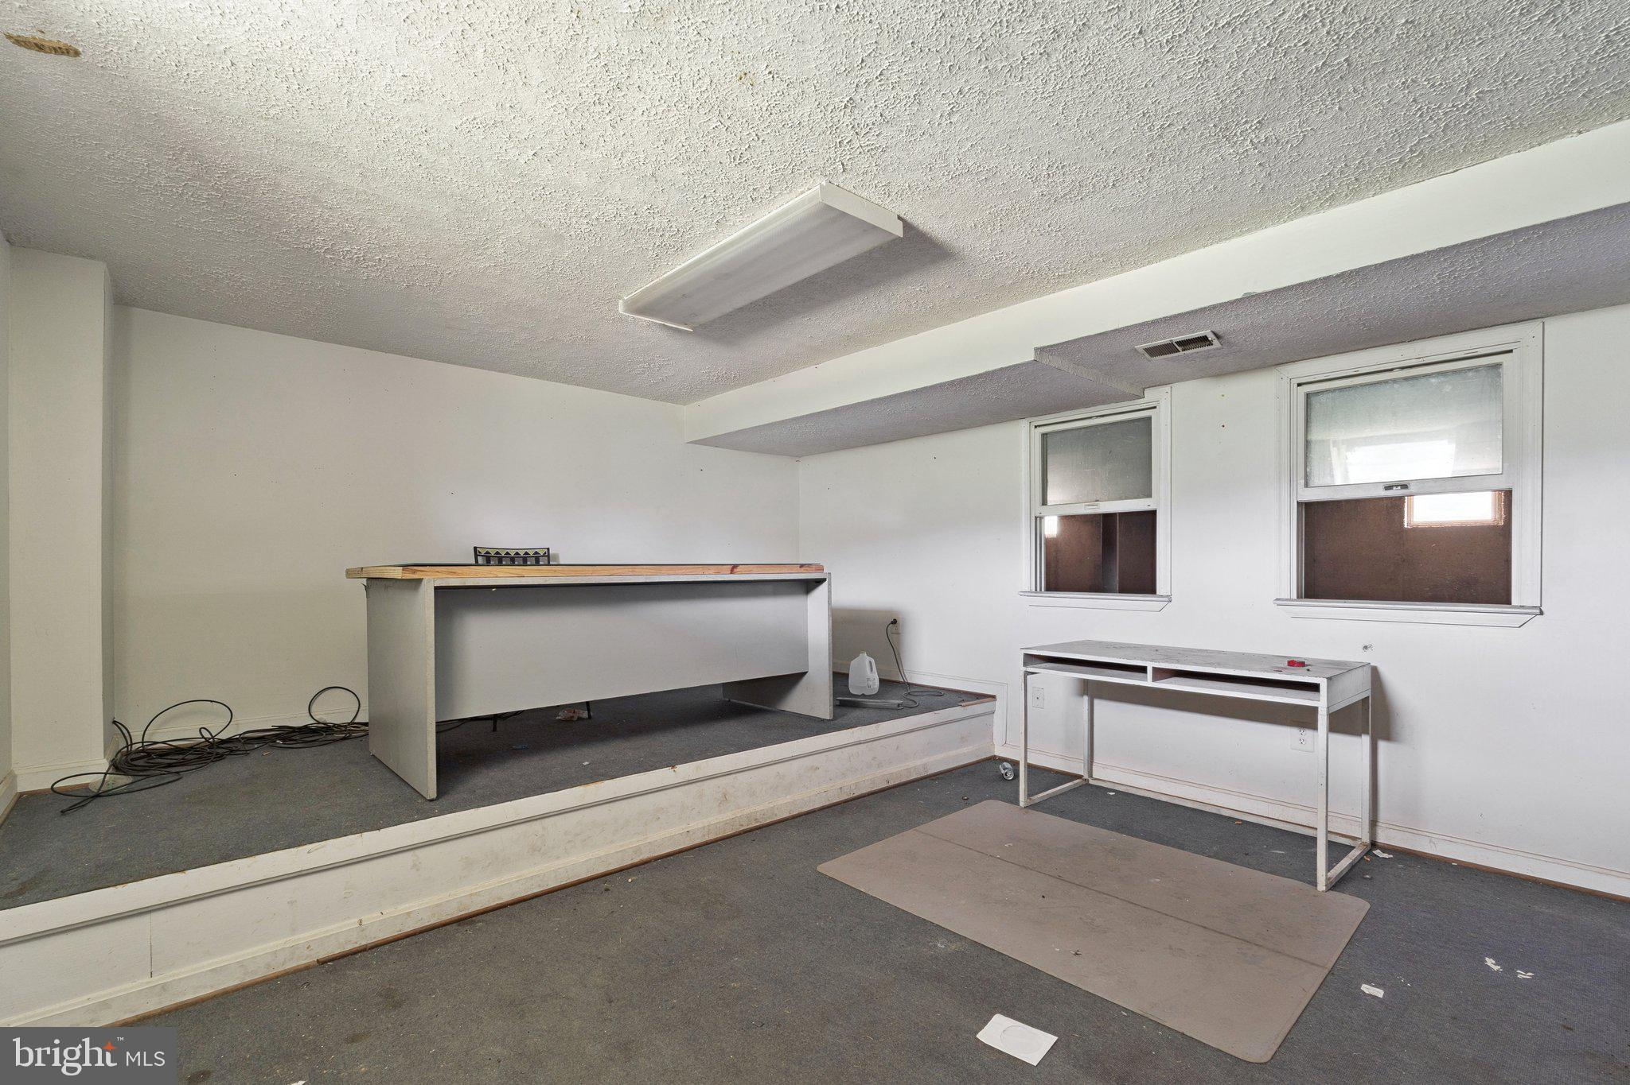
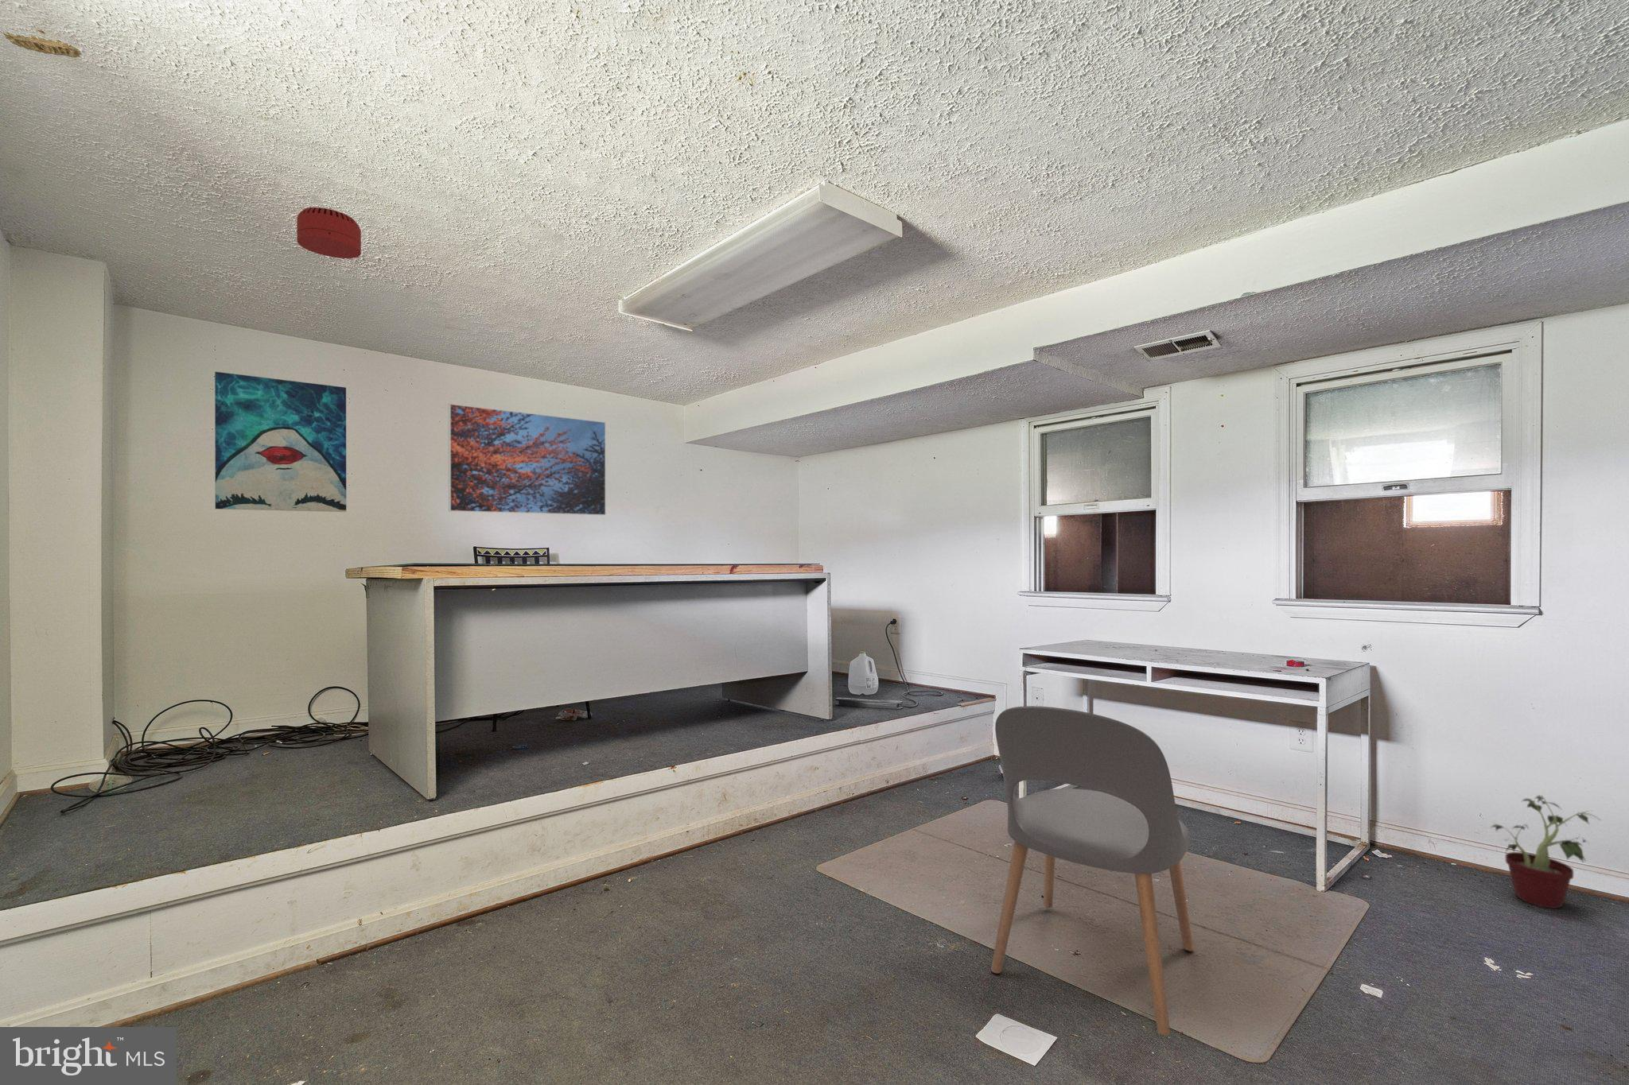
+ wall art (283, 446)
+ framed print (532, 464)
+ chair (1092, 827)
+ smoke detector (329, 232)
+ potted plant (1544, 845)
